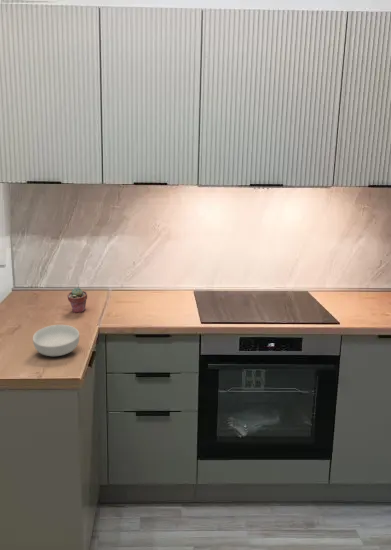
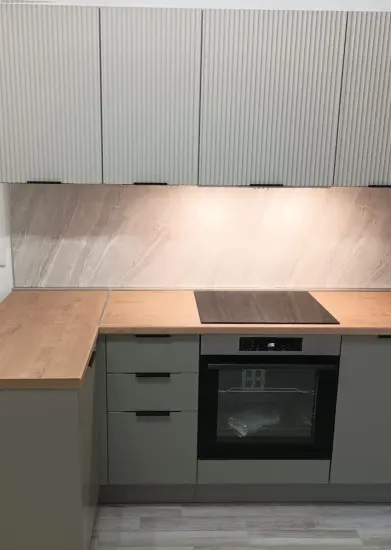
- potted succulent (77, 298)
- cereal bowl (56, 343)
